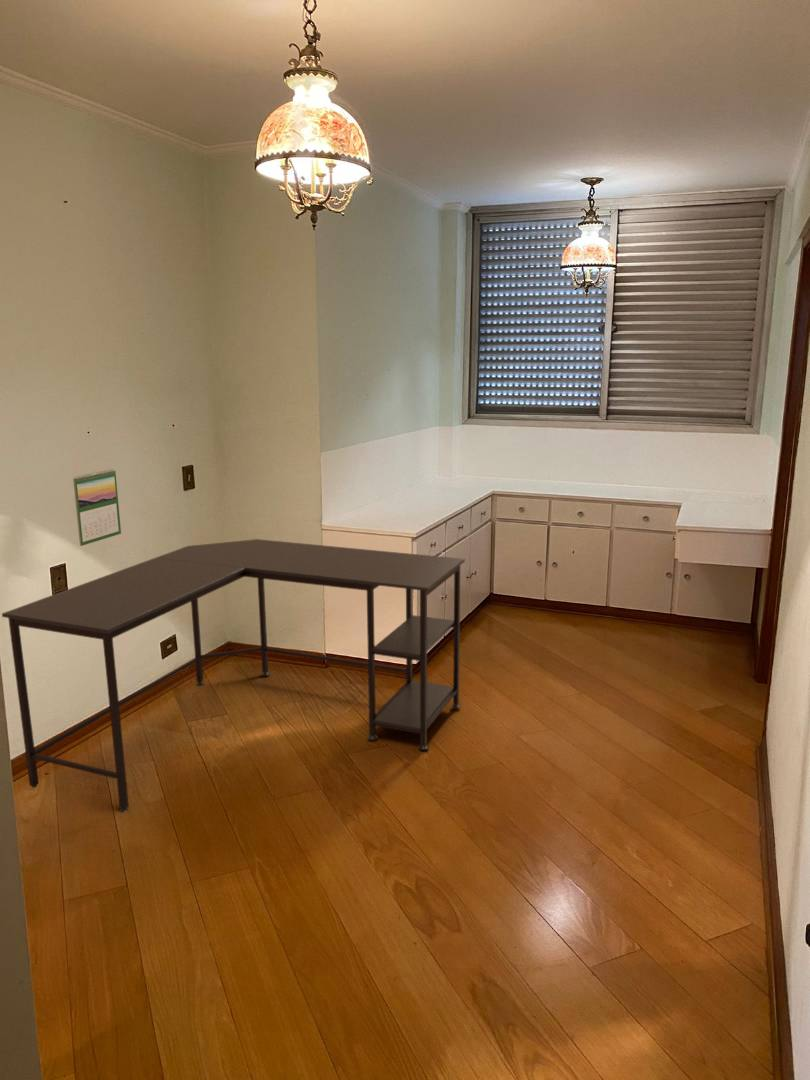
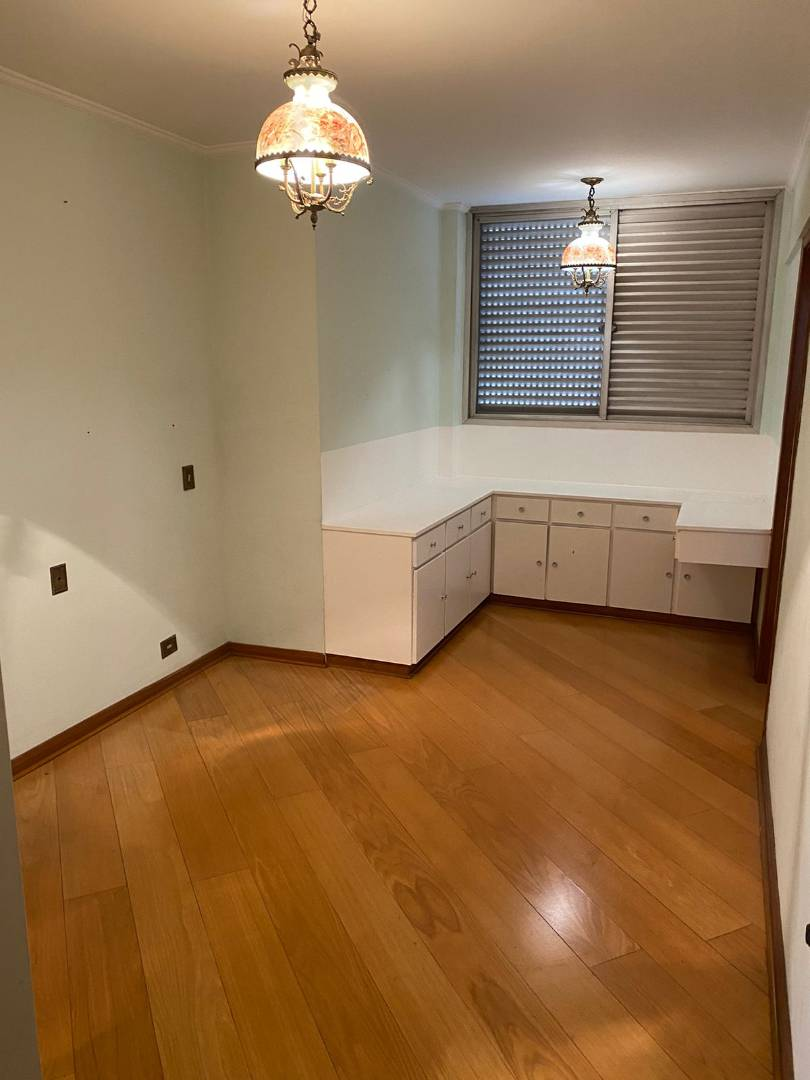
- calendar (97, 505)
- desk (262, 665)
